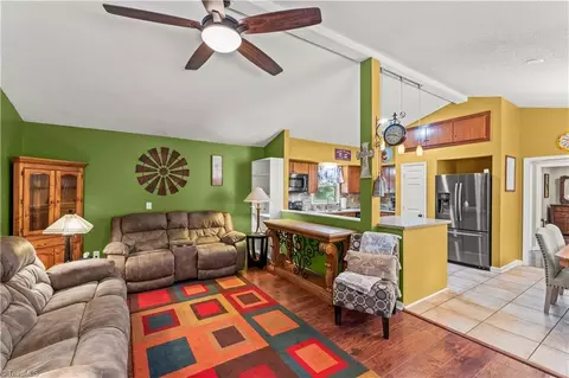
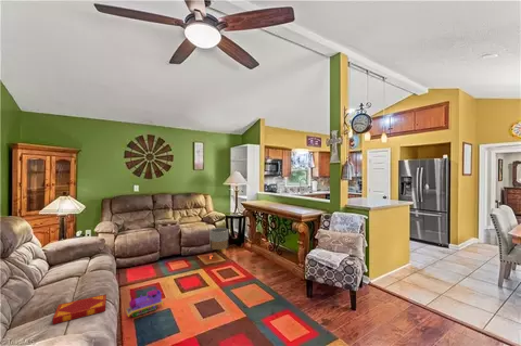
+ toy train (144, 303)
+ planter (218, 242)
+ hardback book (81, 307)
